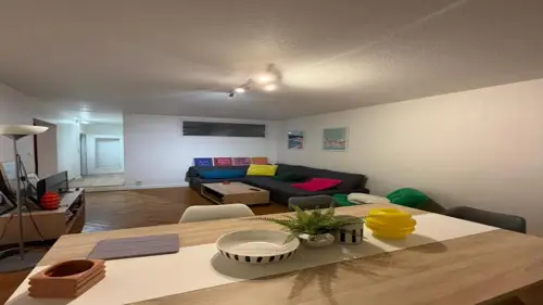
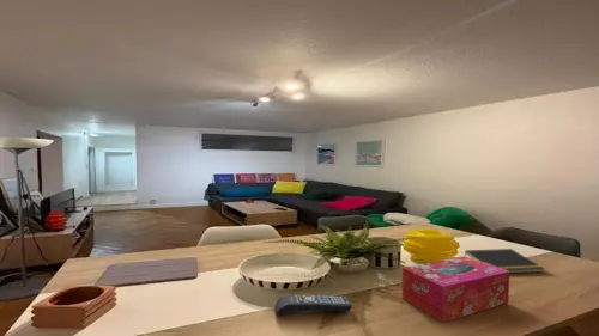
+ tissue box (454, 285)
+ notepad (502, 259)
+ remote control (313, 303)
